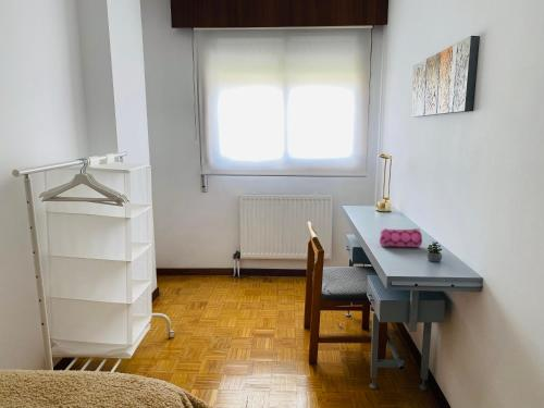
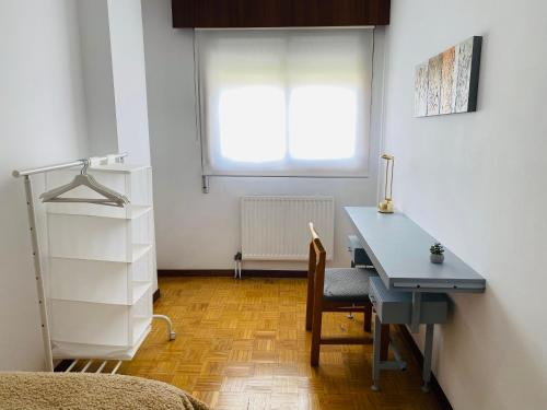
- pencil case (399, 236)
